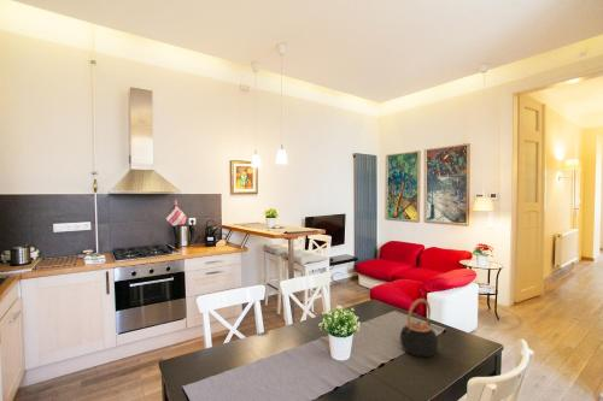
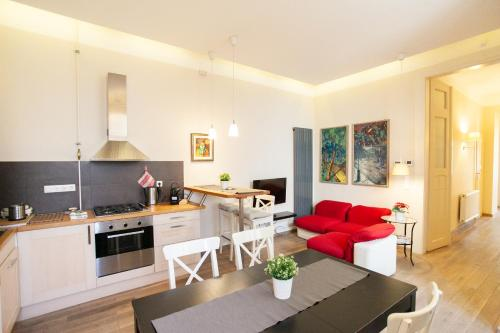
- teapot (416, 325)
